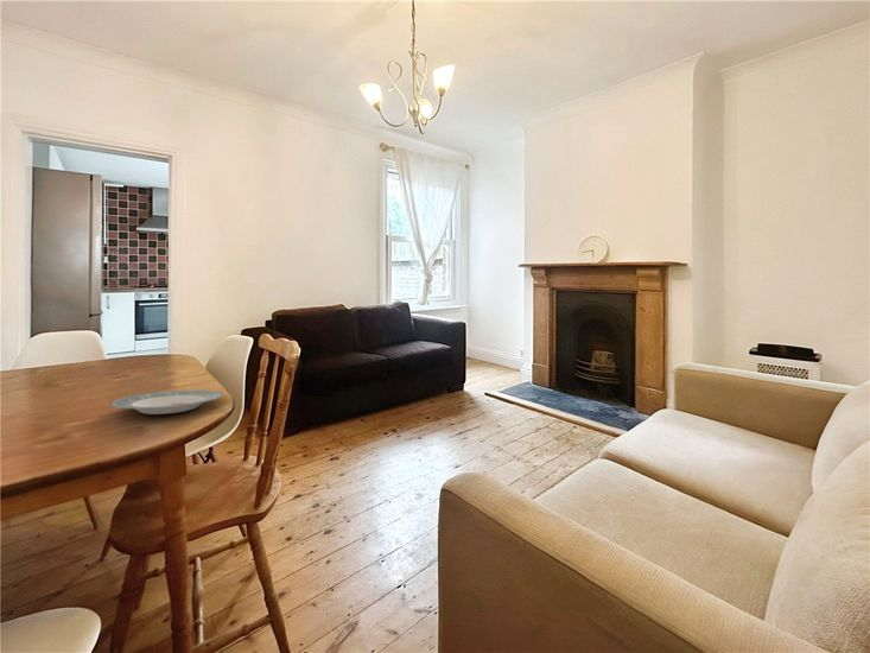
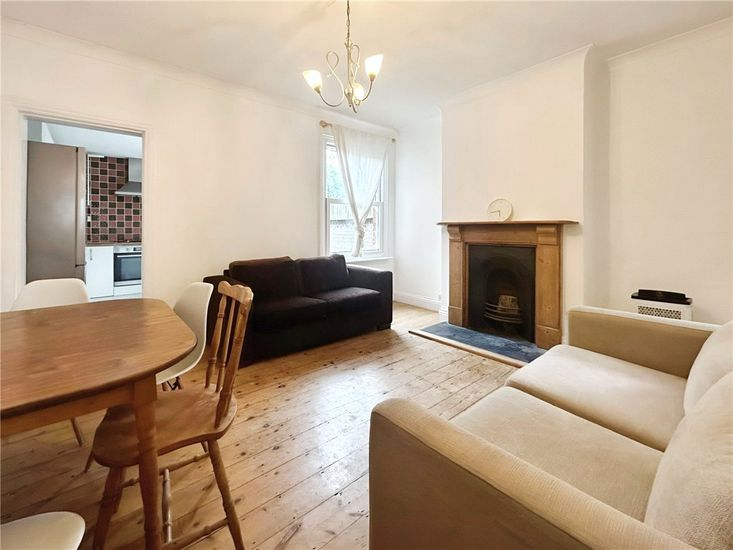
- plate (170, 404)
